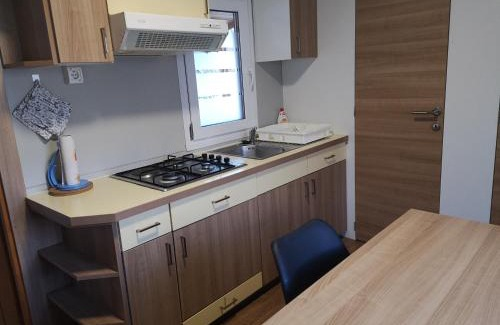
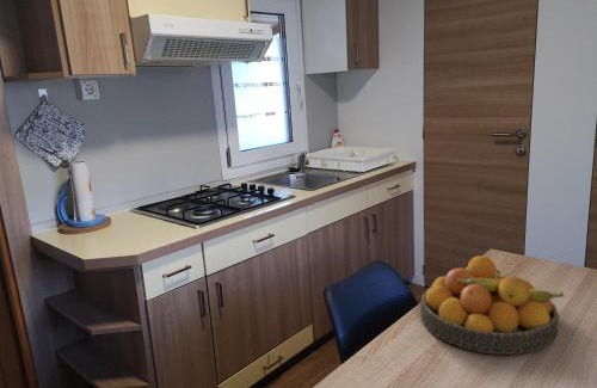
+ fruit bowl (486, 295)
